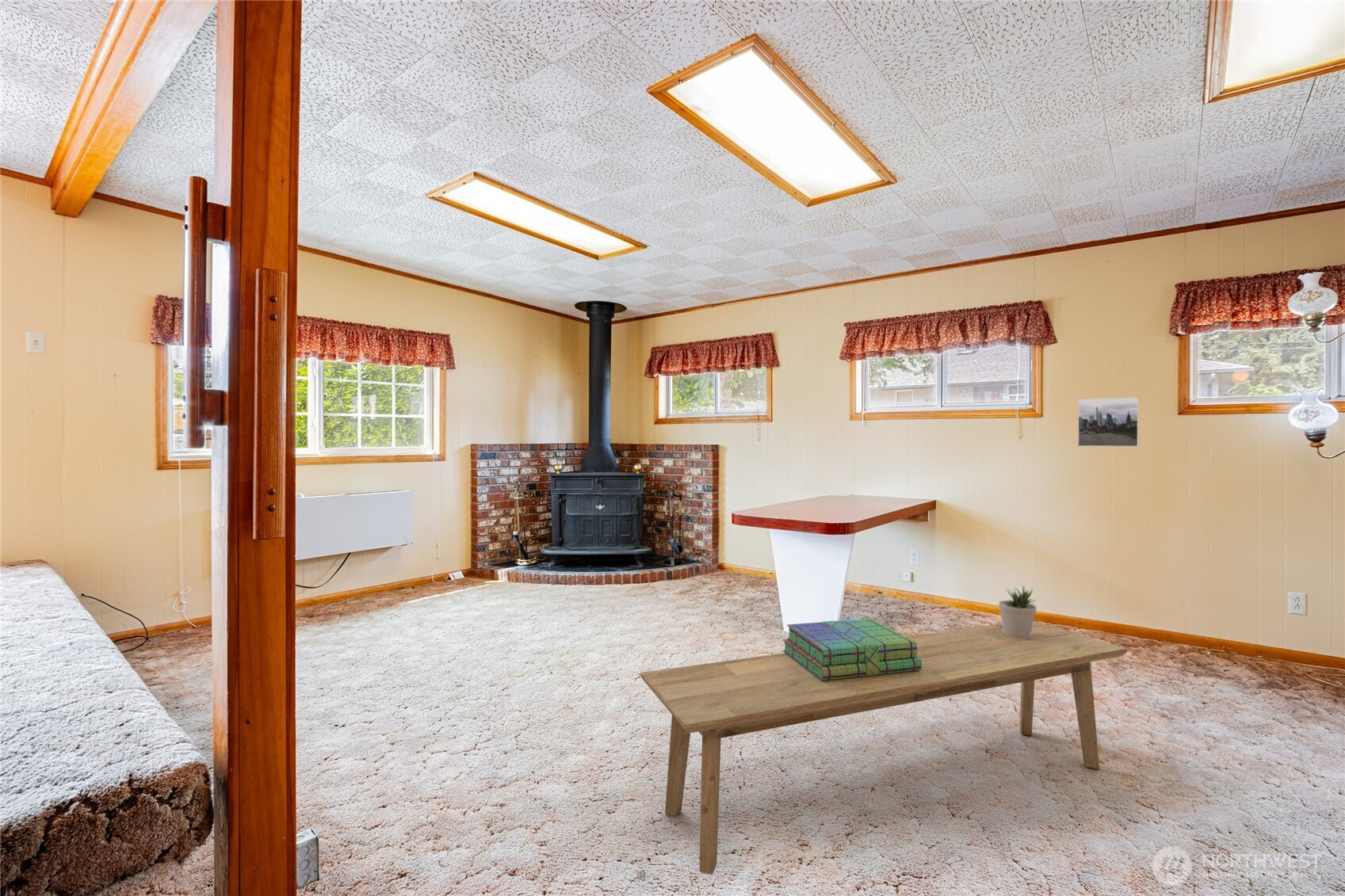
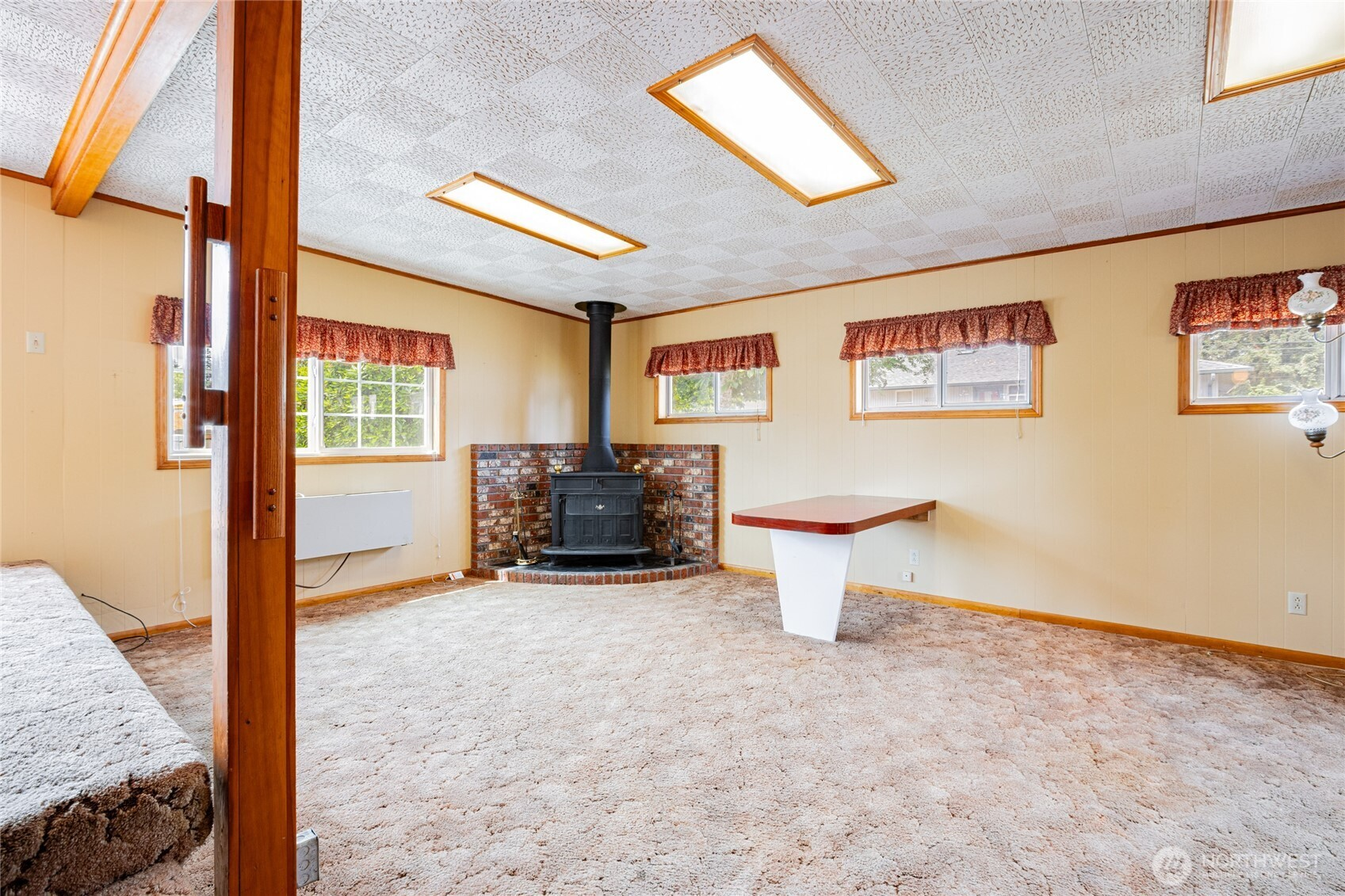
- stack of books (849, 646)
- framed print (1107, 421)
- potted plant (1017, 608)
- bench (896, 705)
